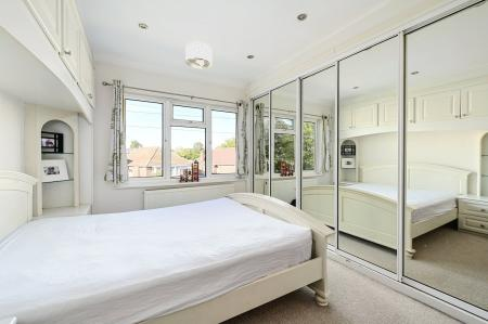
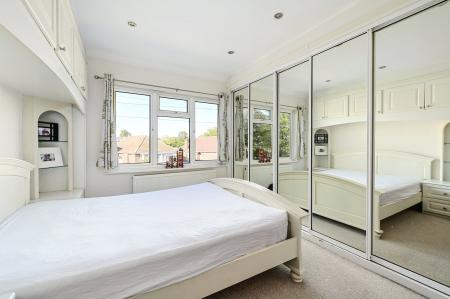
- ceiling light (198, 56)
